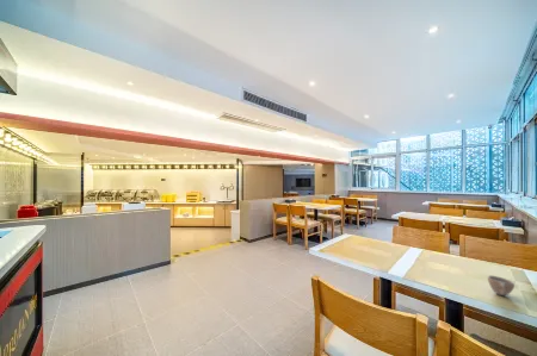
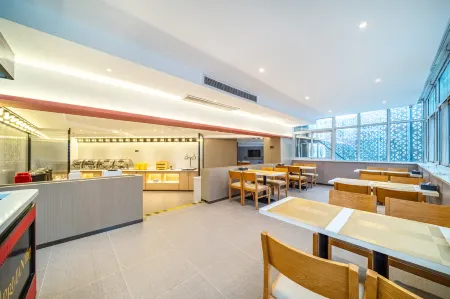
- cup (501, 287)
